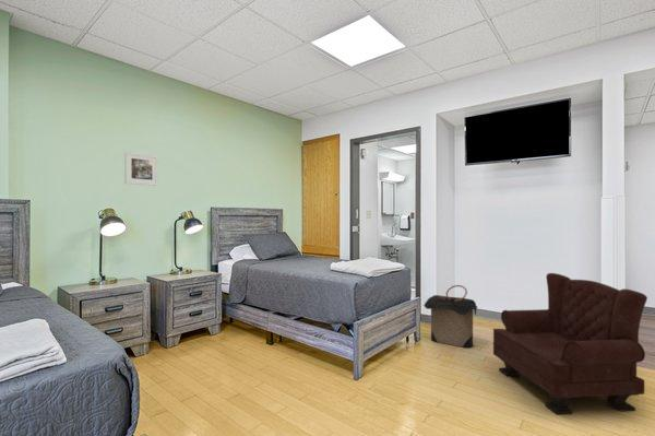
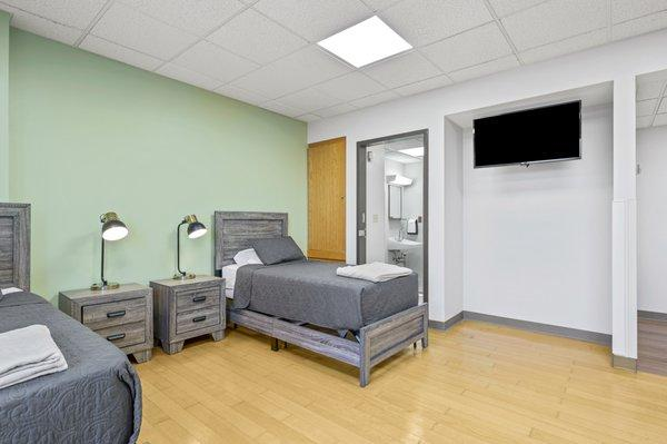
- armchair (561, 334)
- laundry hamper (450, 314)
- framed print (141, 169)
